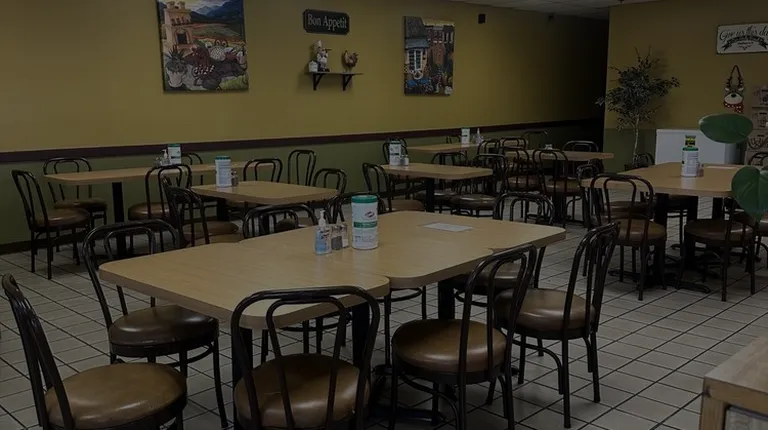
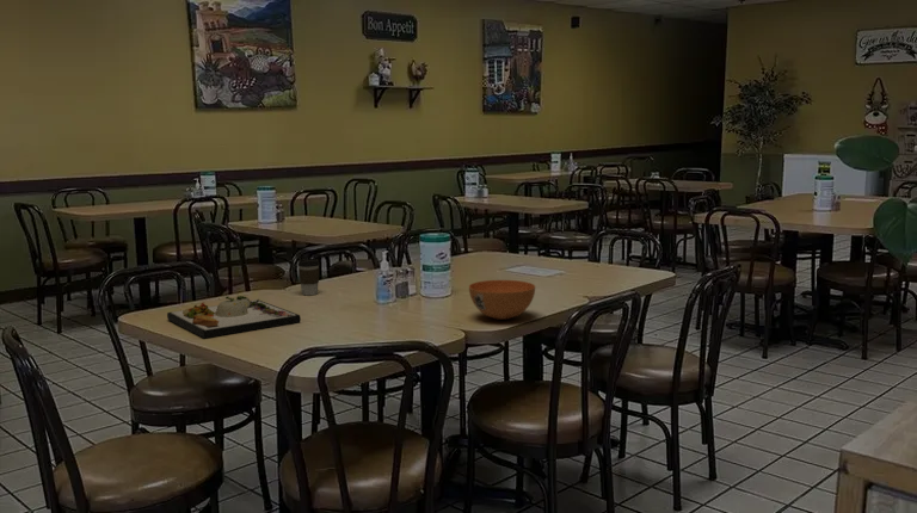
+ dinner plate (232, 309)
+ coffee cup (308, 277)
+ soup bowl (501, 302)
